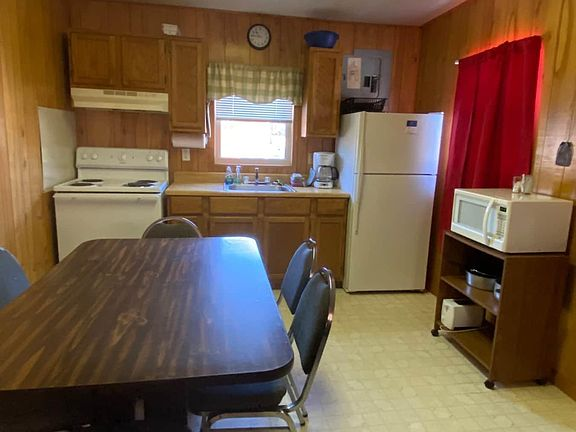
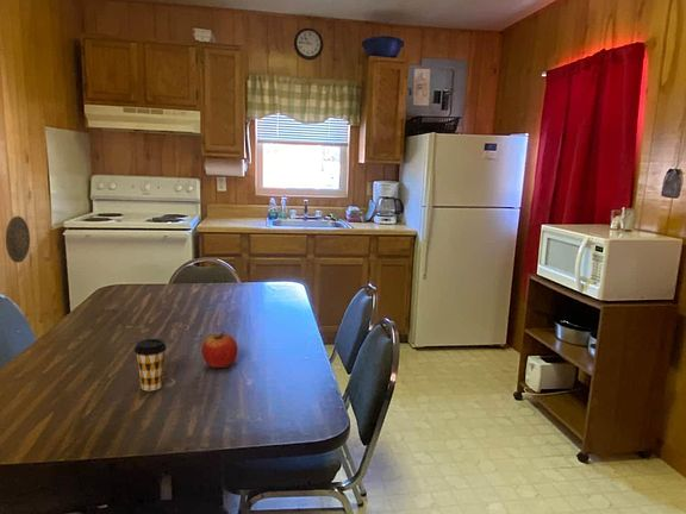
+ coffee cup (150, 364)
+ apple (219, 349)
+ decorative plate (19, 239)
